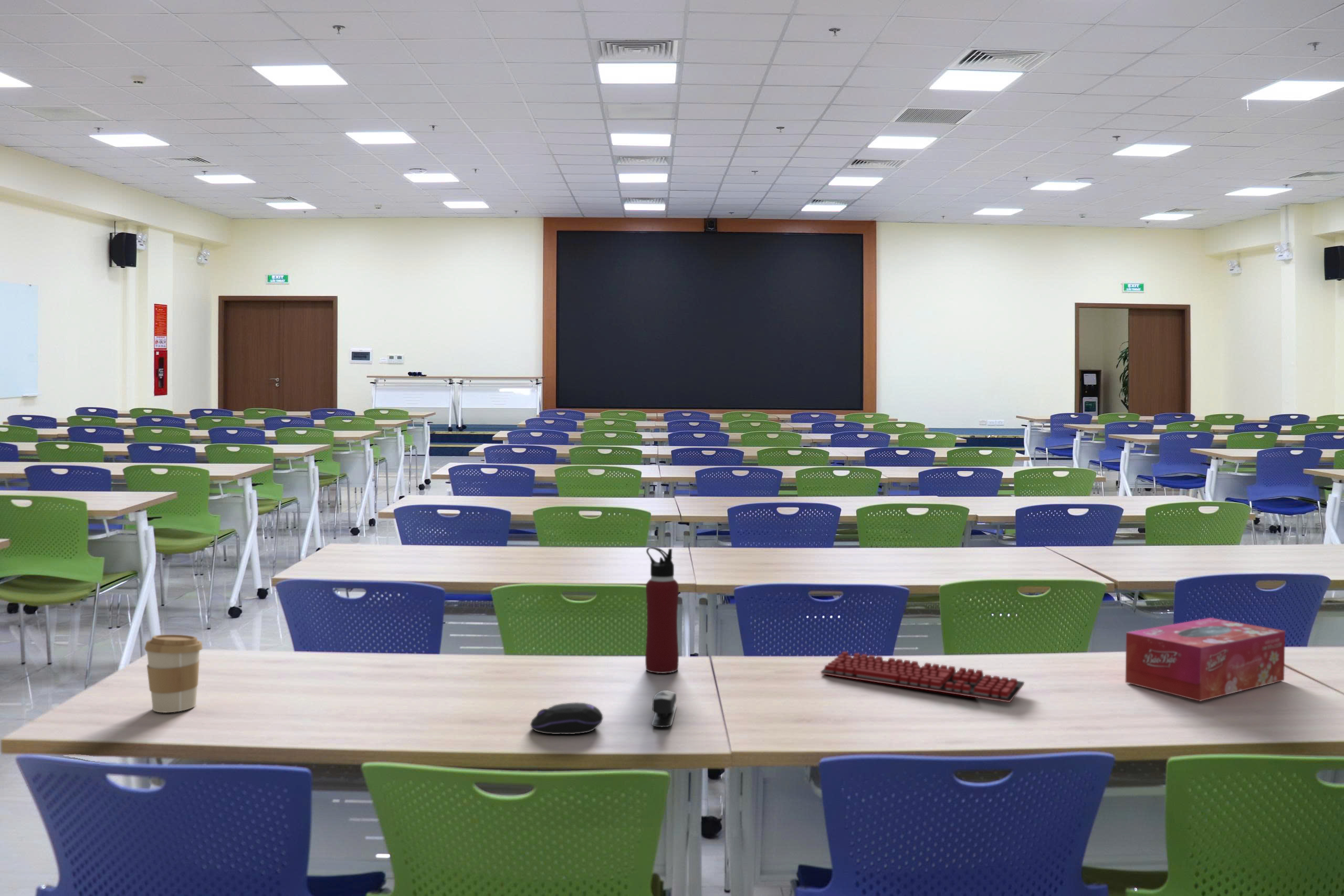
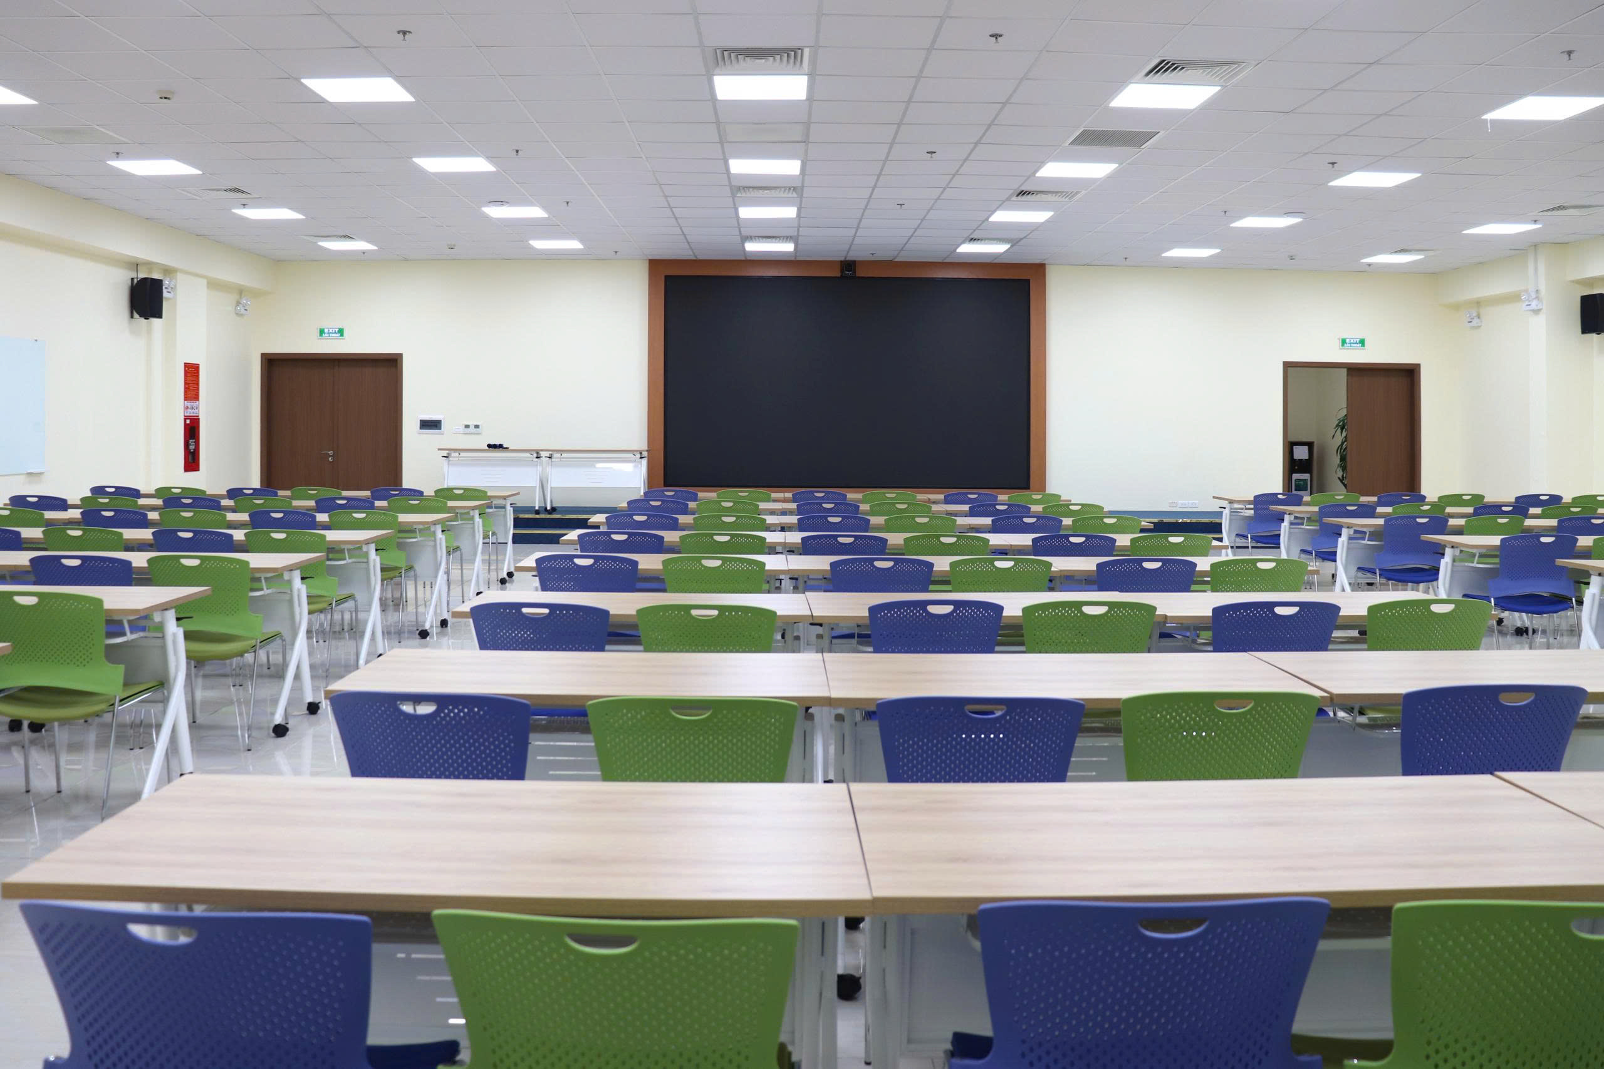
- computer mouse (566, 716)
- keyboard (919, 675)
- stapler (664, 703)
- water bottle (662, 608)
- tissue box (1205, 656)
- coffee cup (174, 671)
